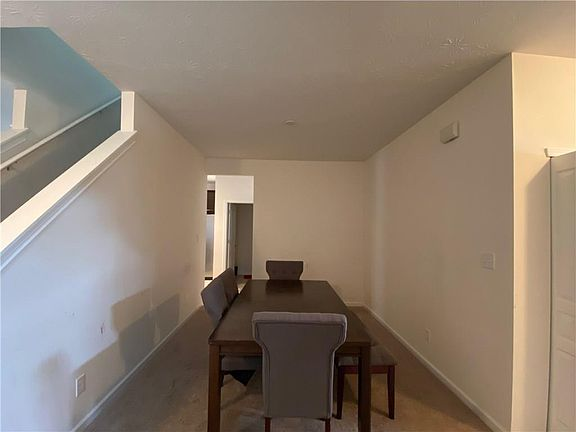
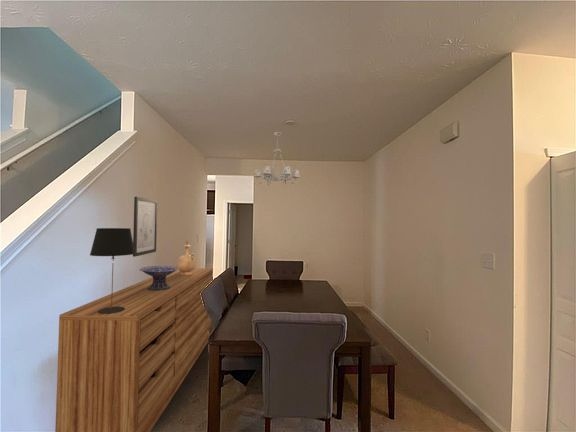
+ vase (186, 257)
+ sideboard (161, 329)
+ decorative bowl (159, 277)
+ table lamp (112, 269)
+ chandelier (274, 158)
+ wall art (146, 226)
